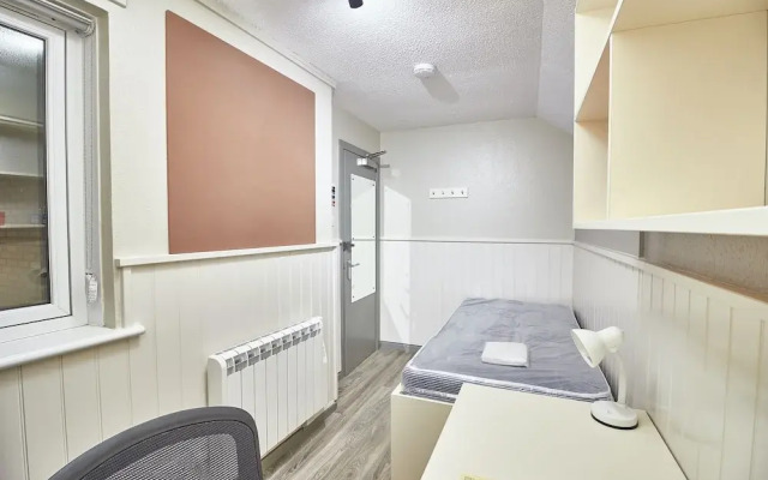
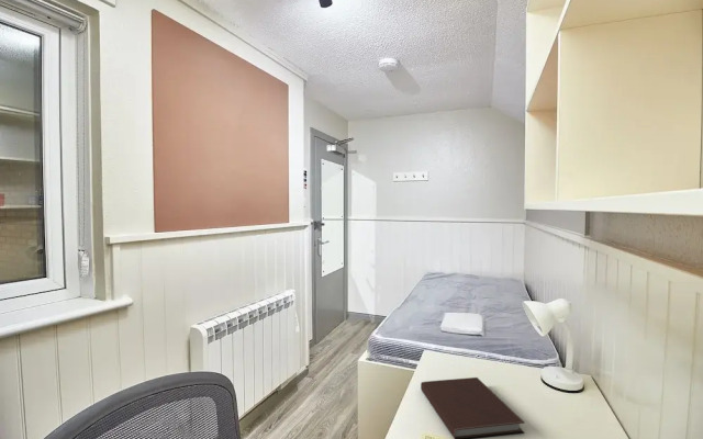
+ notebook (467, 404)
